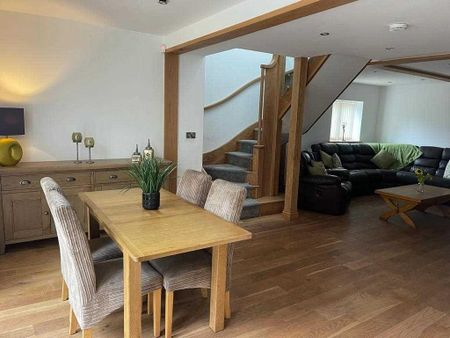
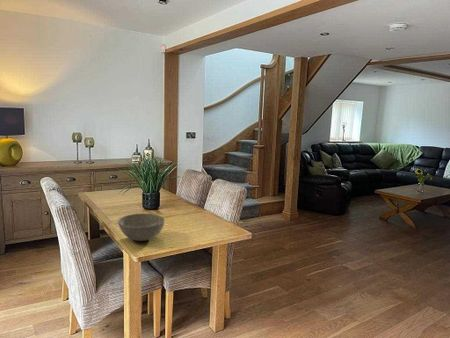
+ bowl (141, 229)
